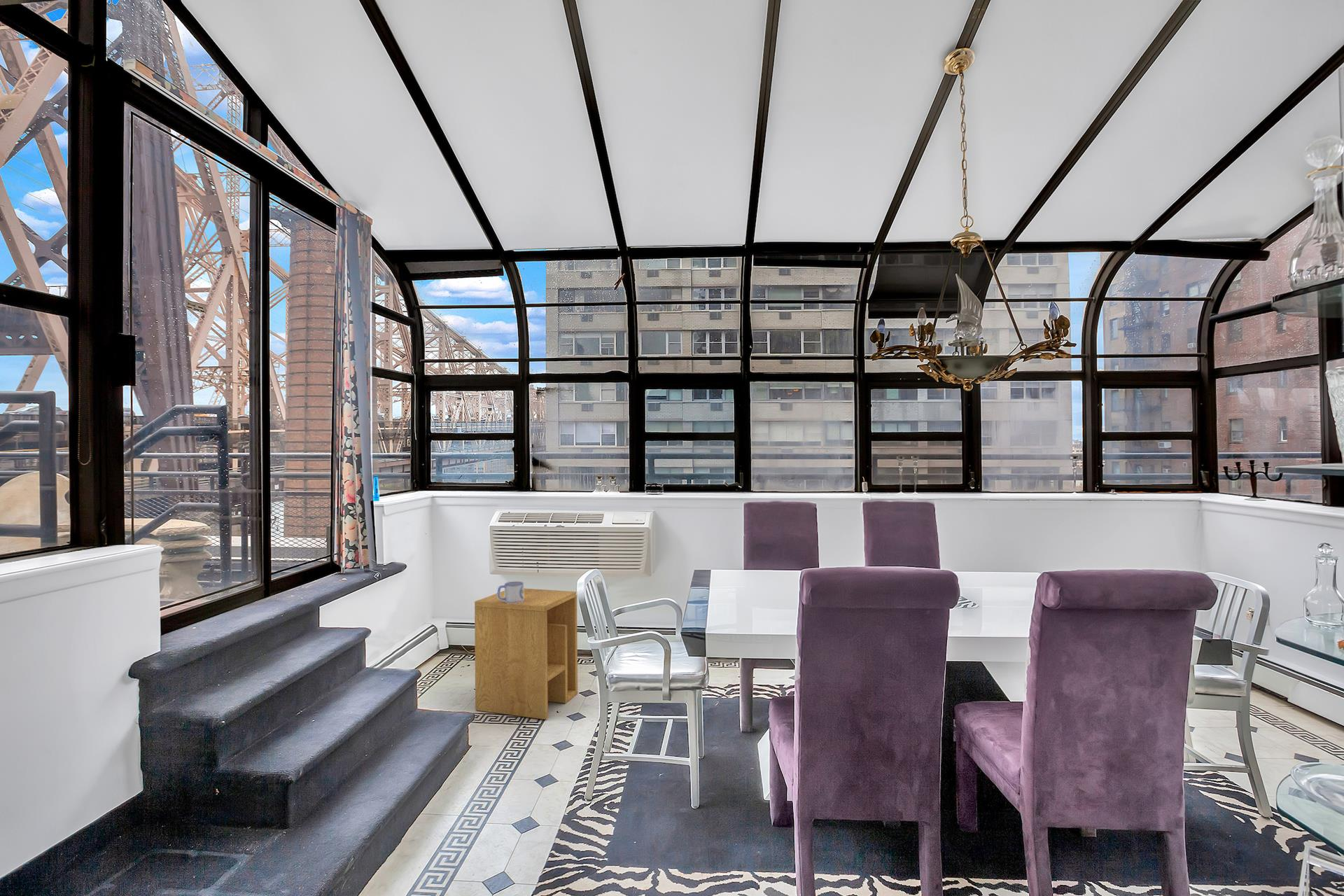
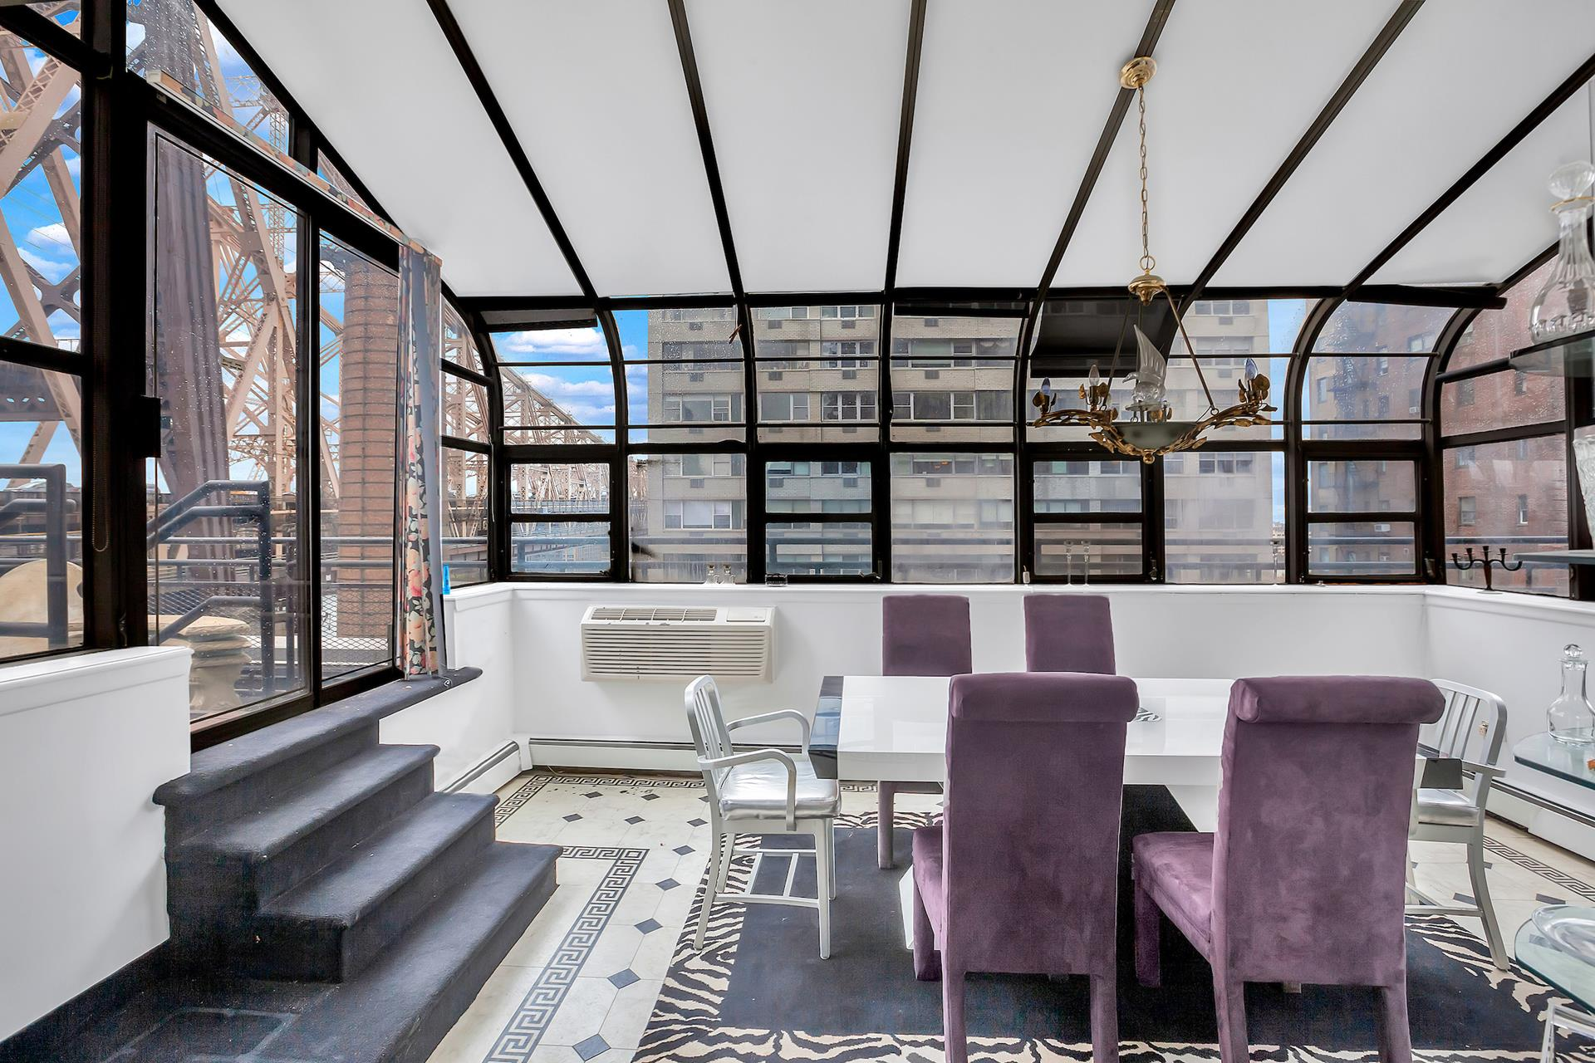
- mug (510, 592)
- side table (527, 649)
